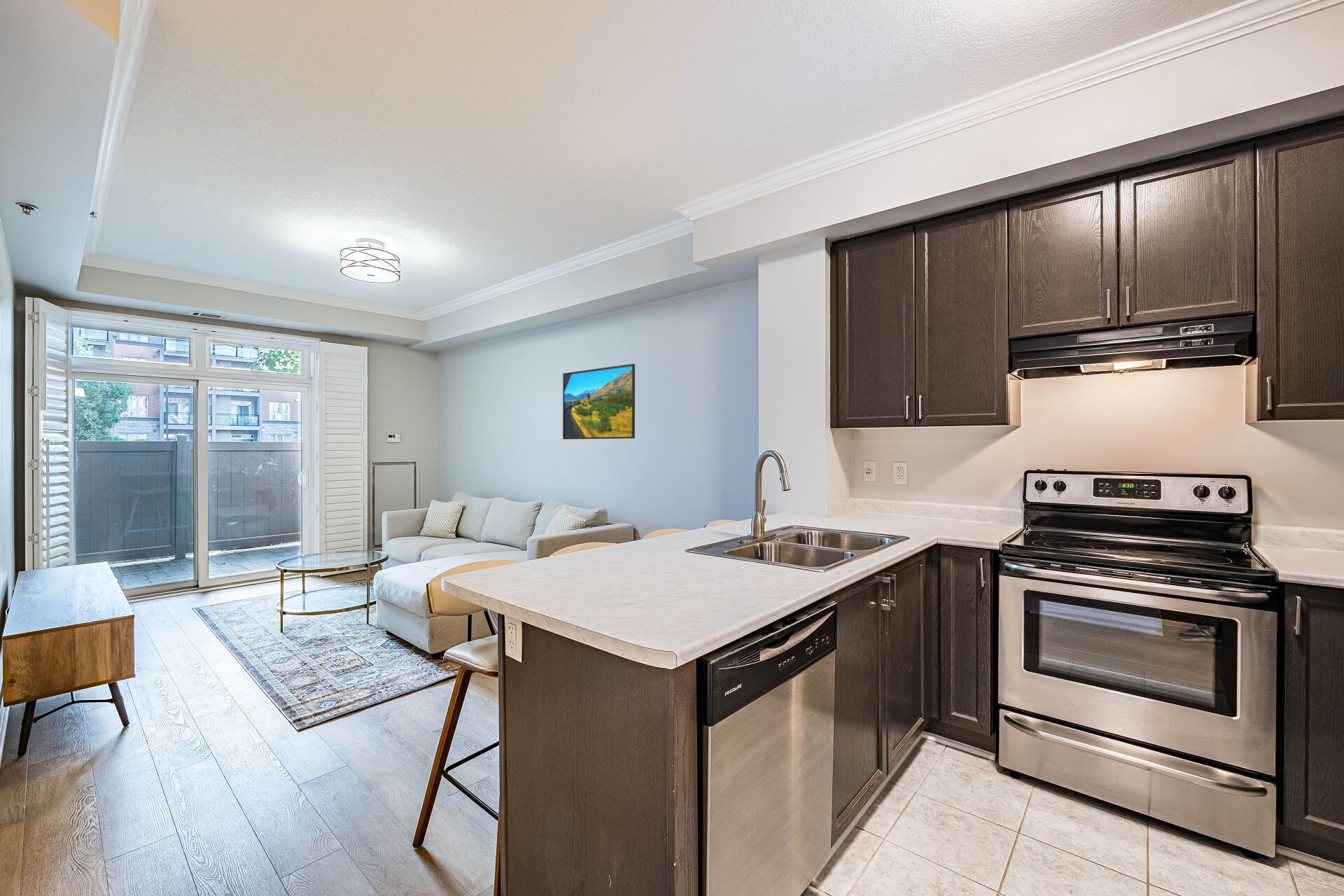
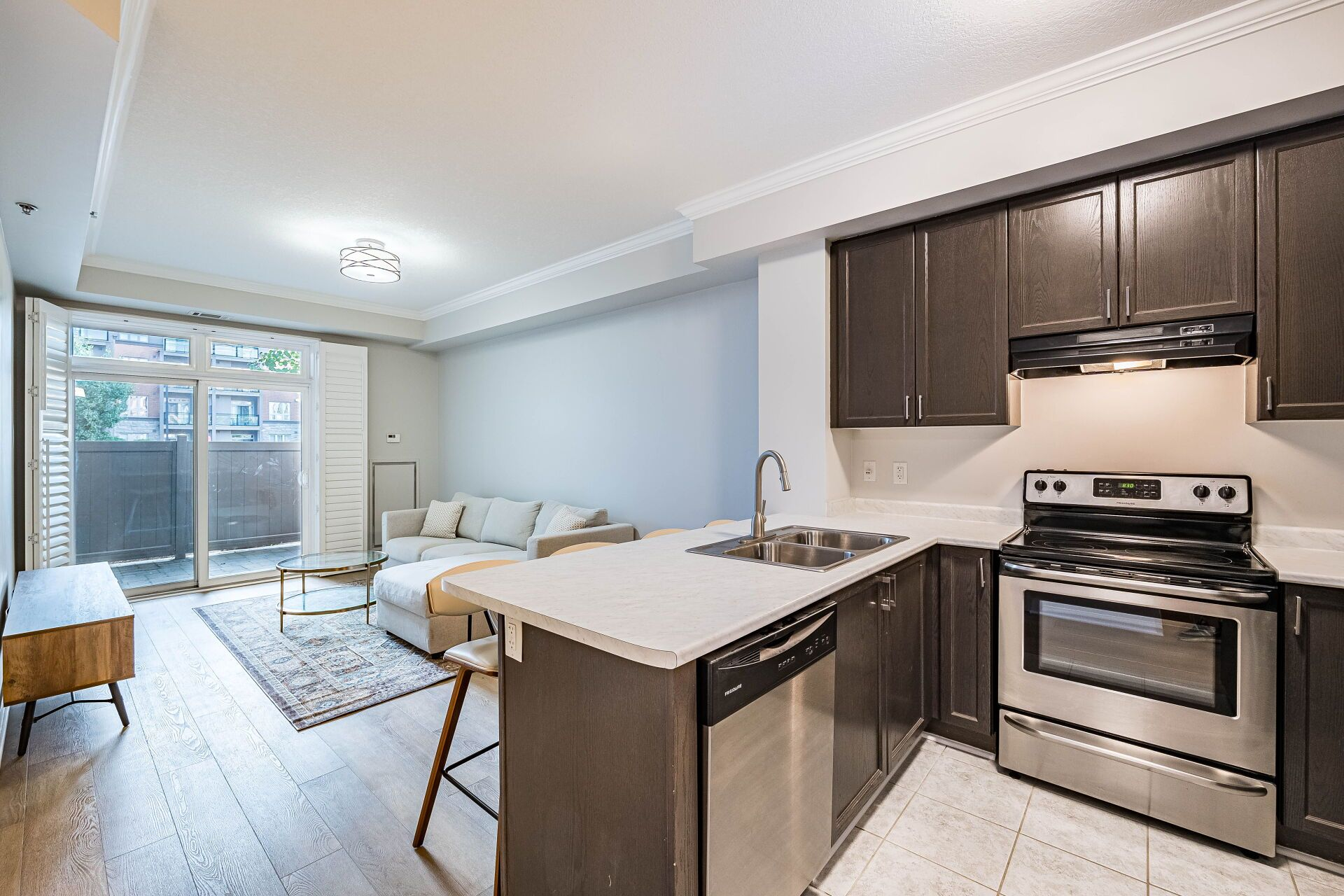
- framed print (596, 404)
